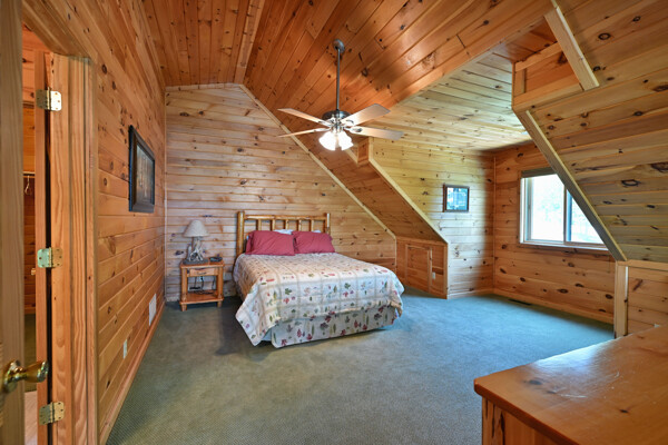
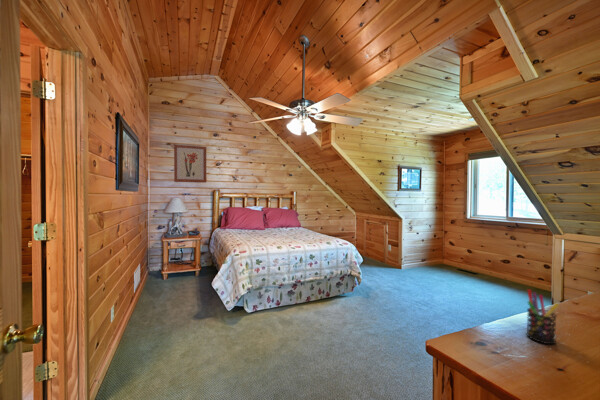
+ pen holder (537, 315)
+ wall art (190, 164)
